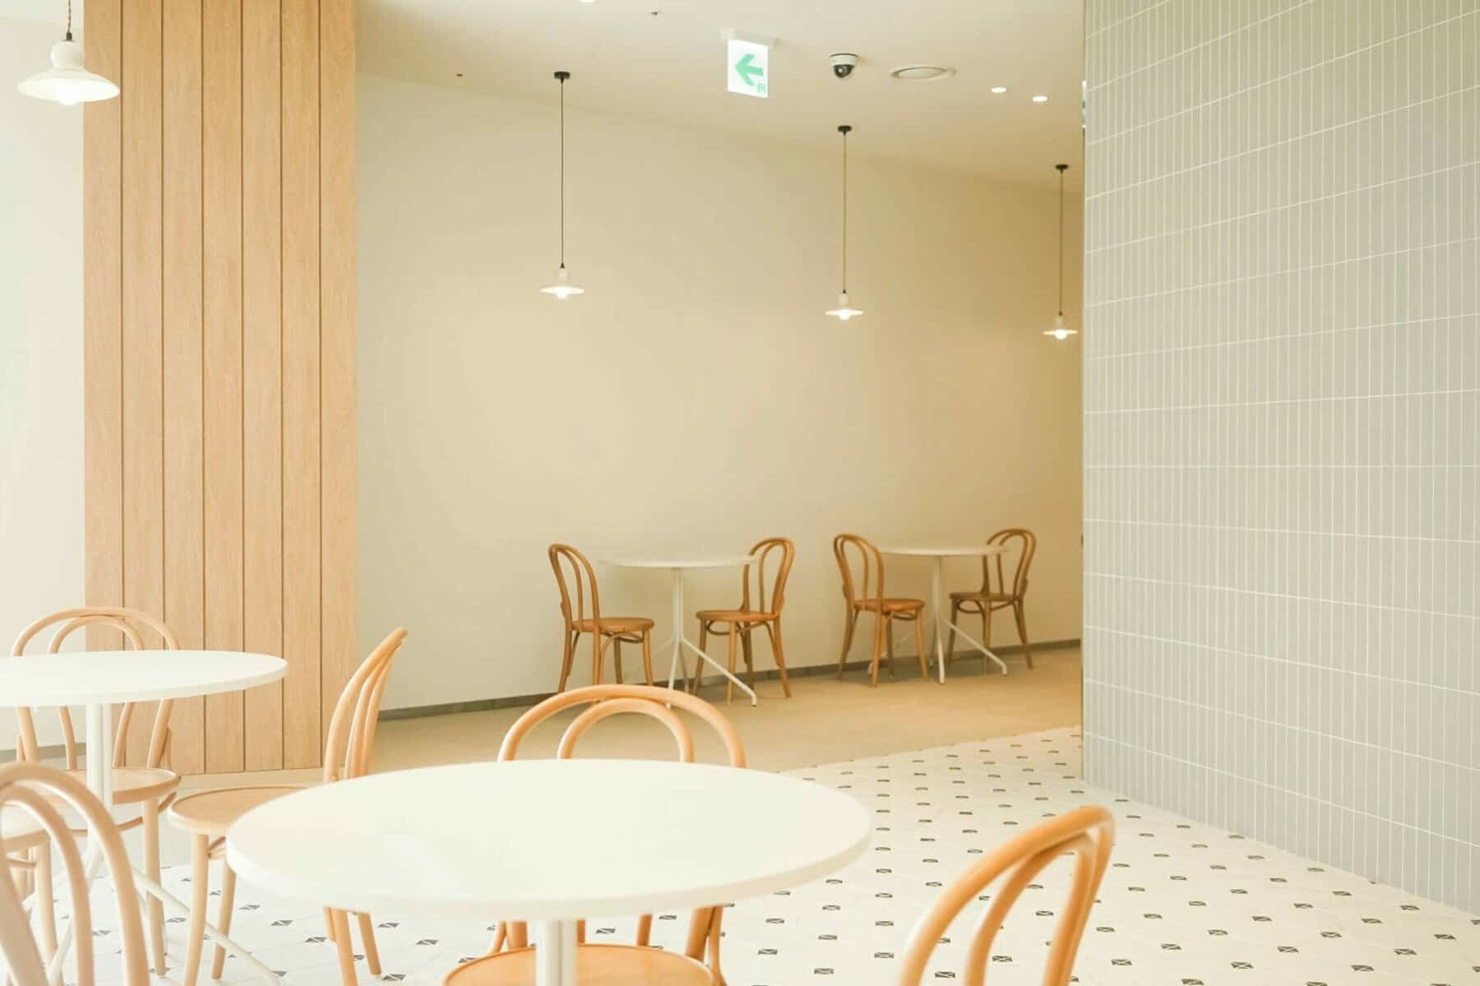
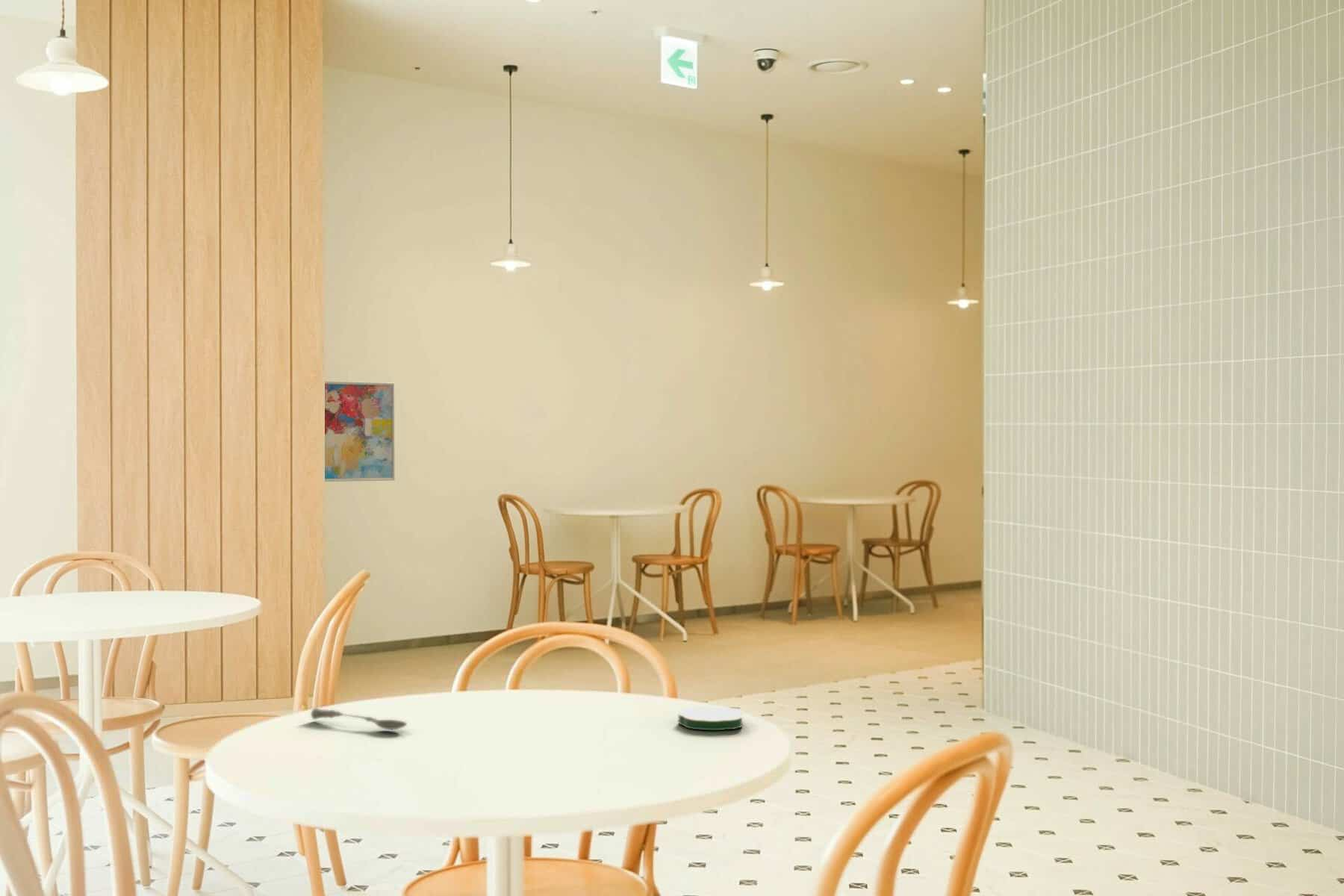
+ coaster (710, 718)
+ wall art (355, 432)
+ soupspoon (359, 718)
